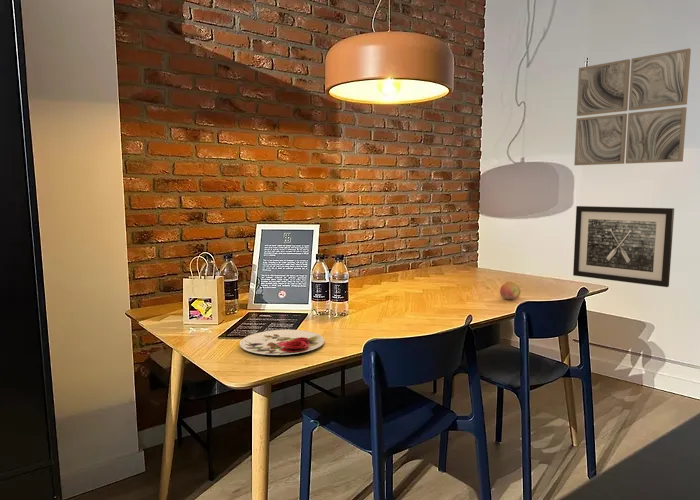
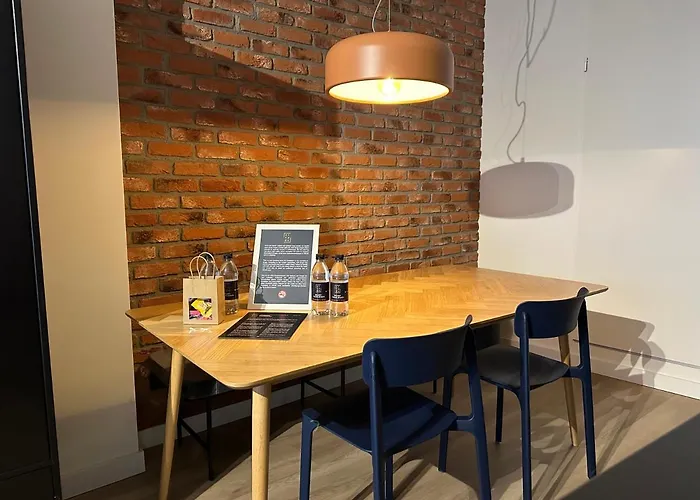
- wall art (628, 113)
- wall art (620, 244)
- plate (282, 340)
- fruit (509, 290)
